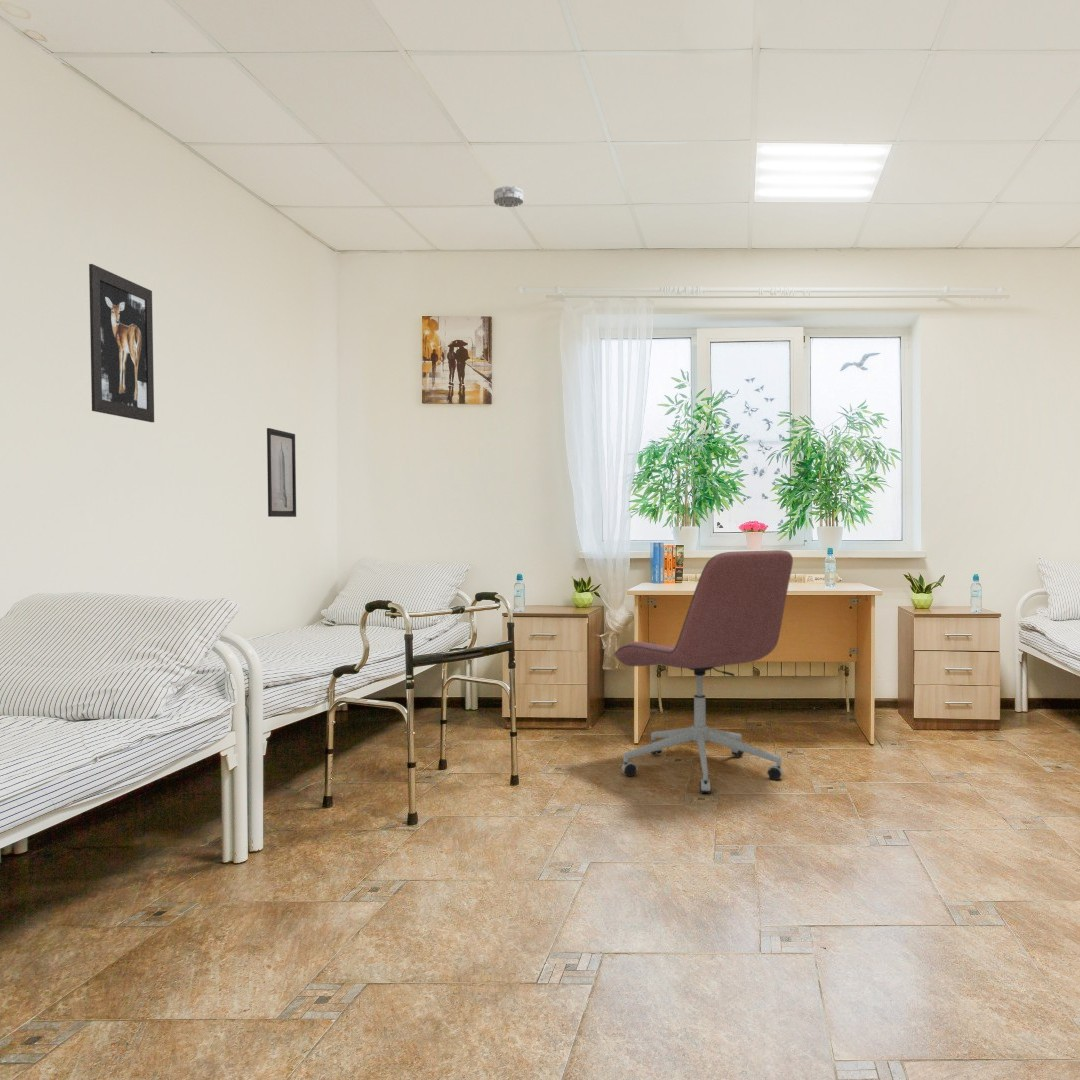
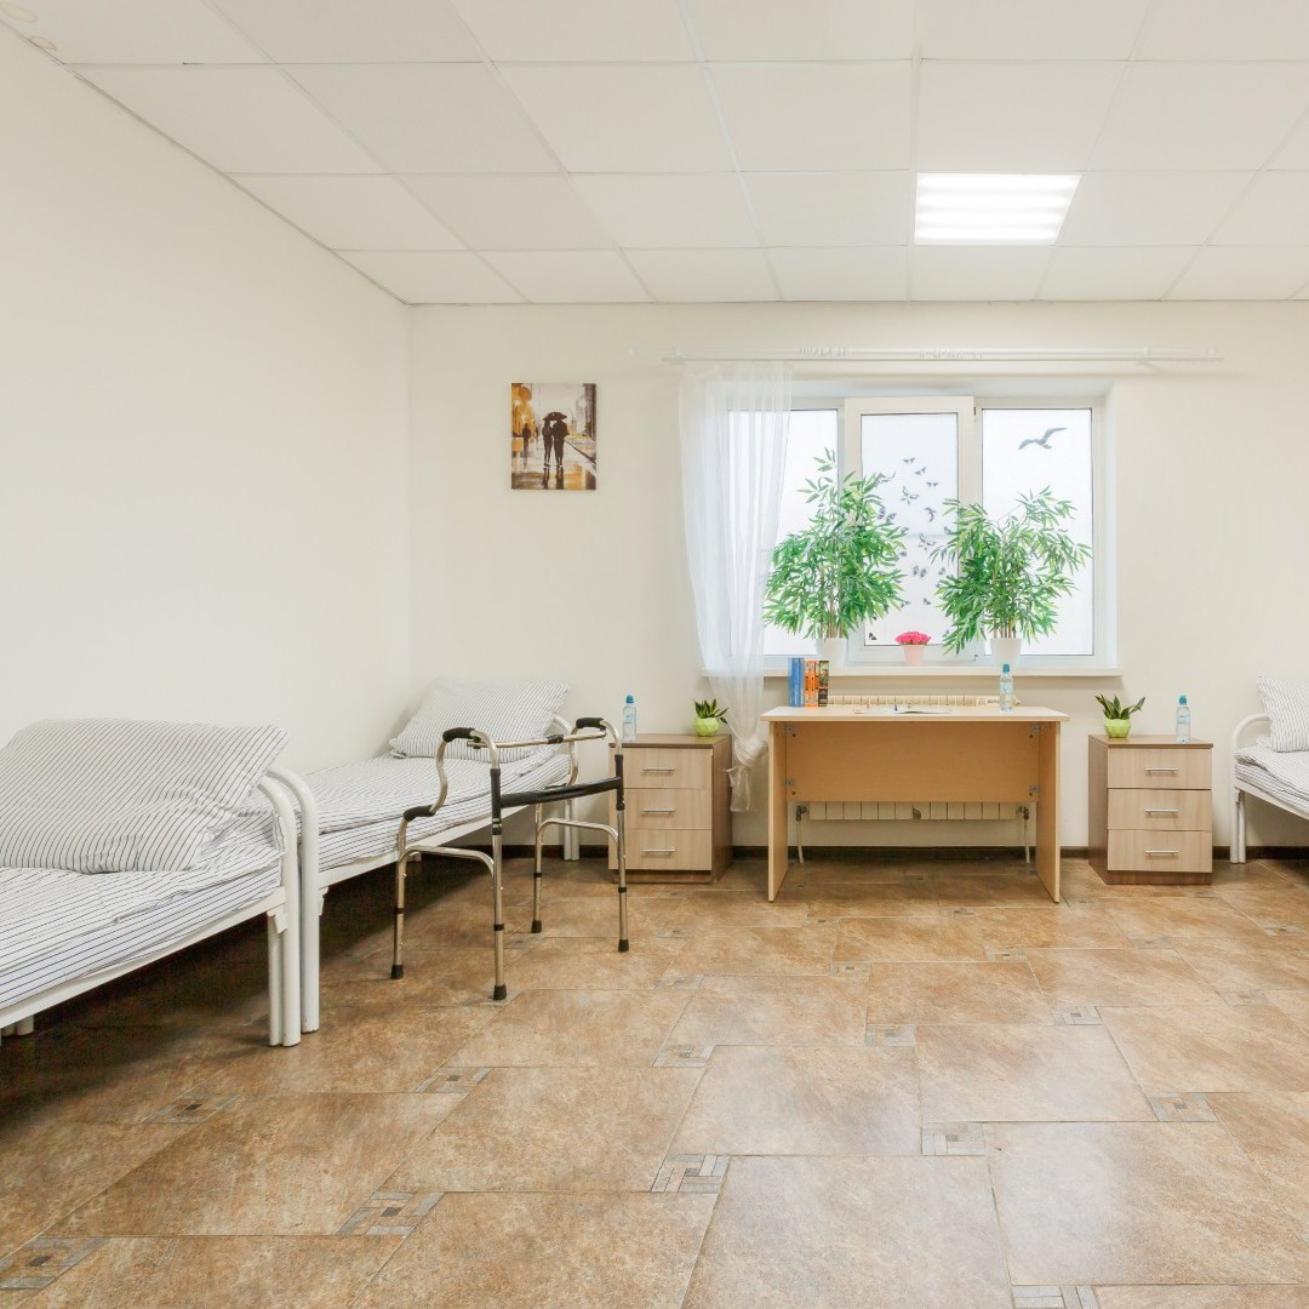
- wall art (282, 474)
- smoke detector (508, 196)
- office chair (701, 660)
- wall art (123, 347)
